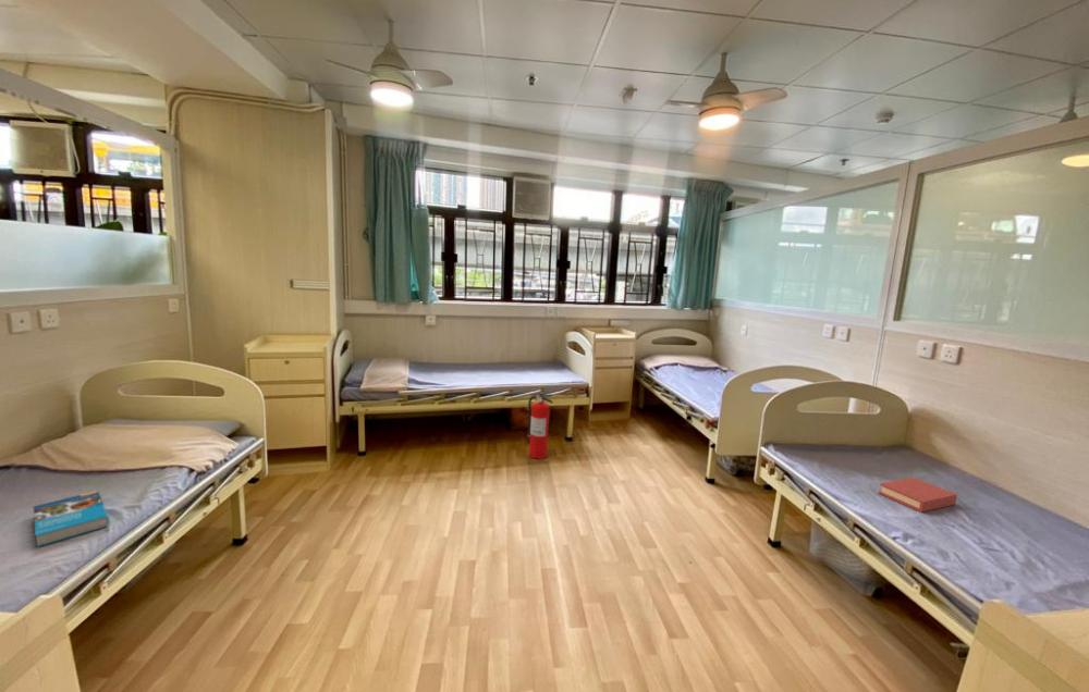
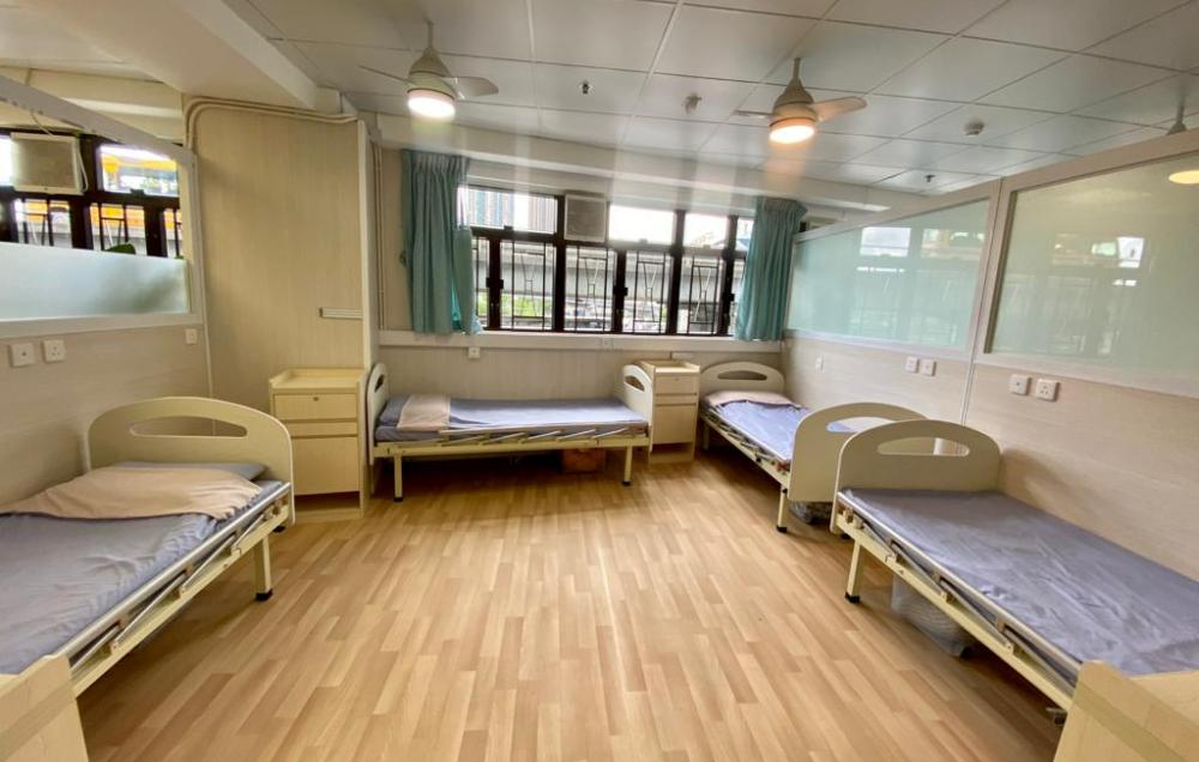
- book (917, 493)
- fire extinguisher (539, 424)
- book (71, 516)
